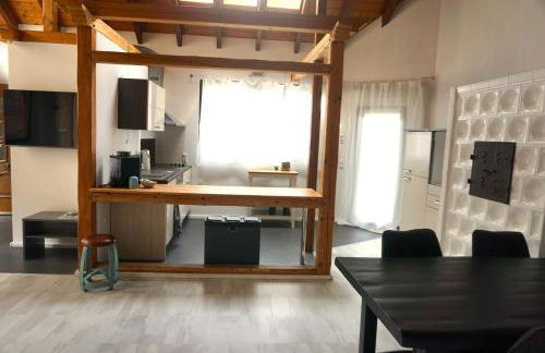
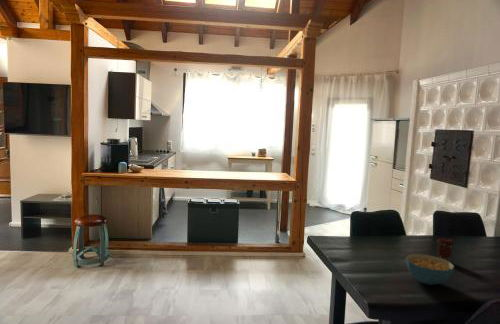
+ cereal bowl (428, 272)
+ coffee cup (444, 250)
